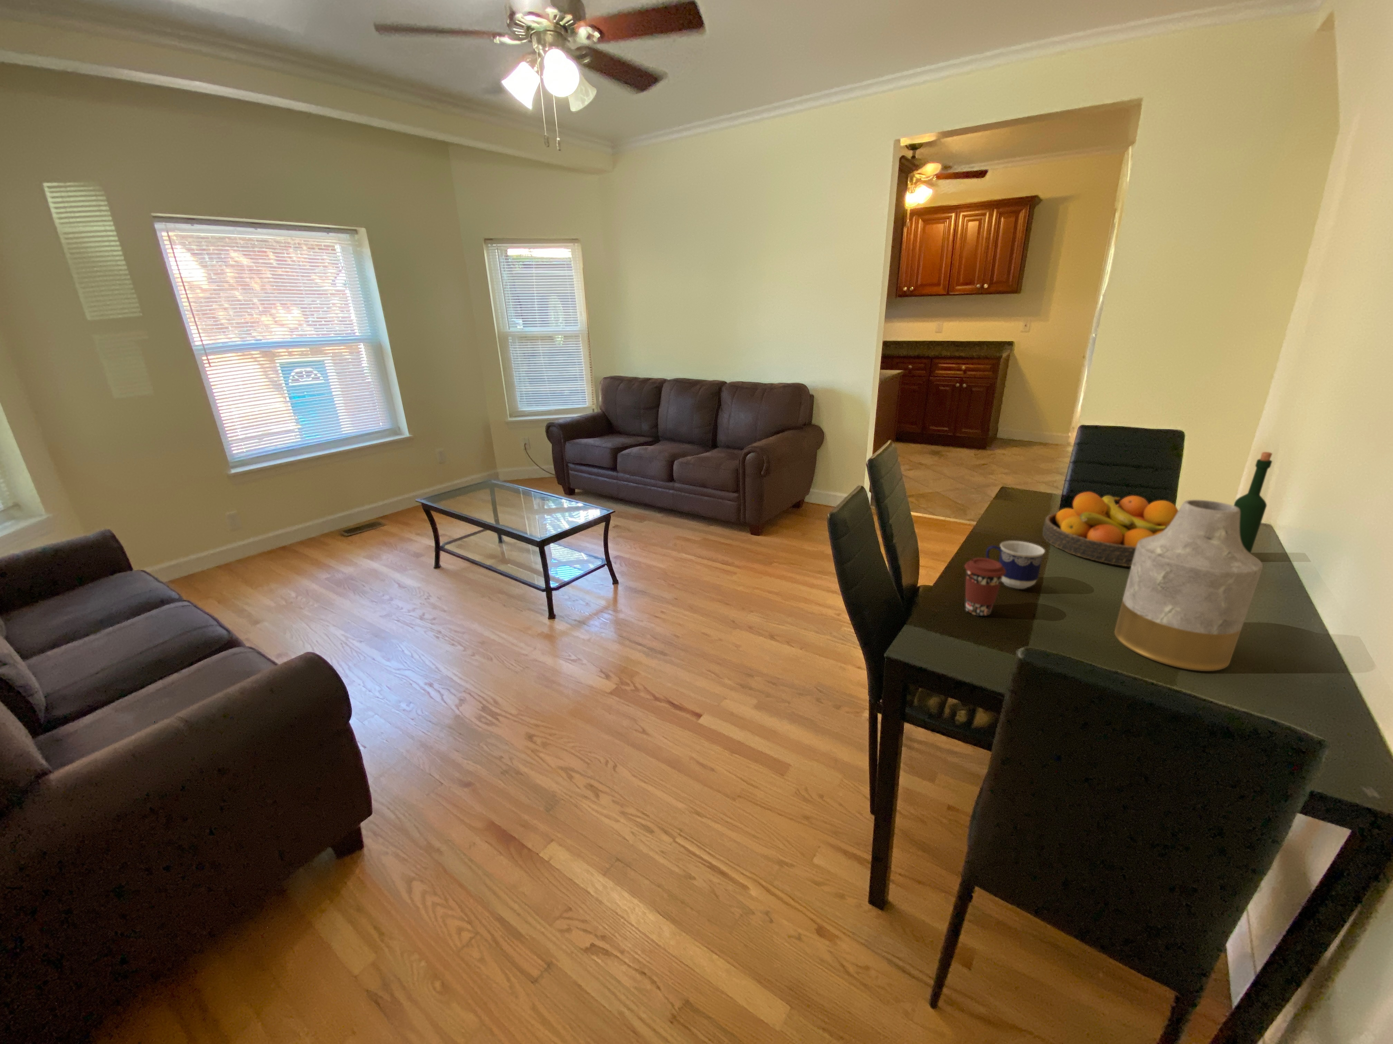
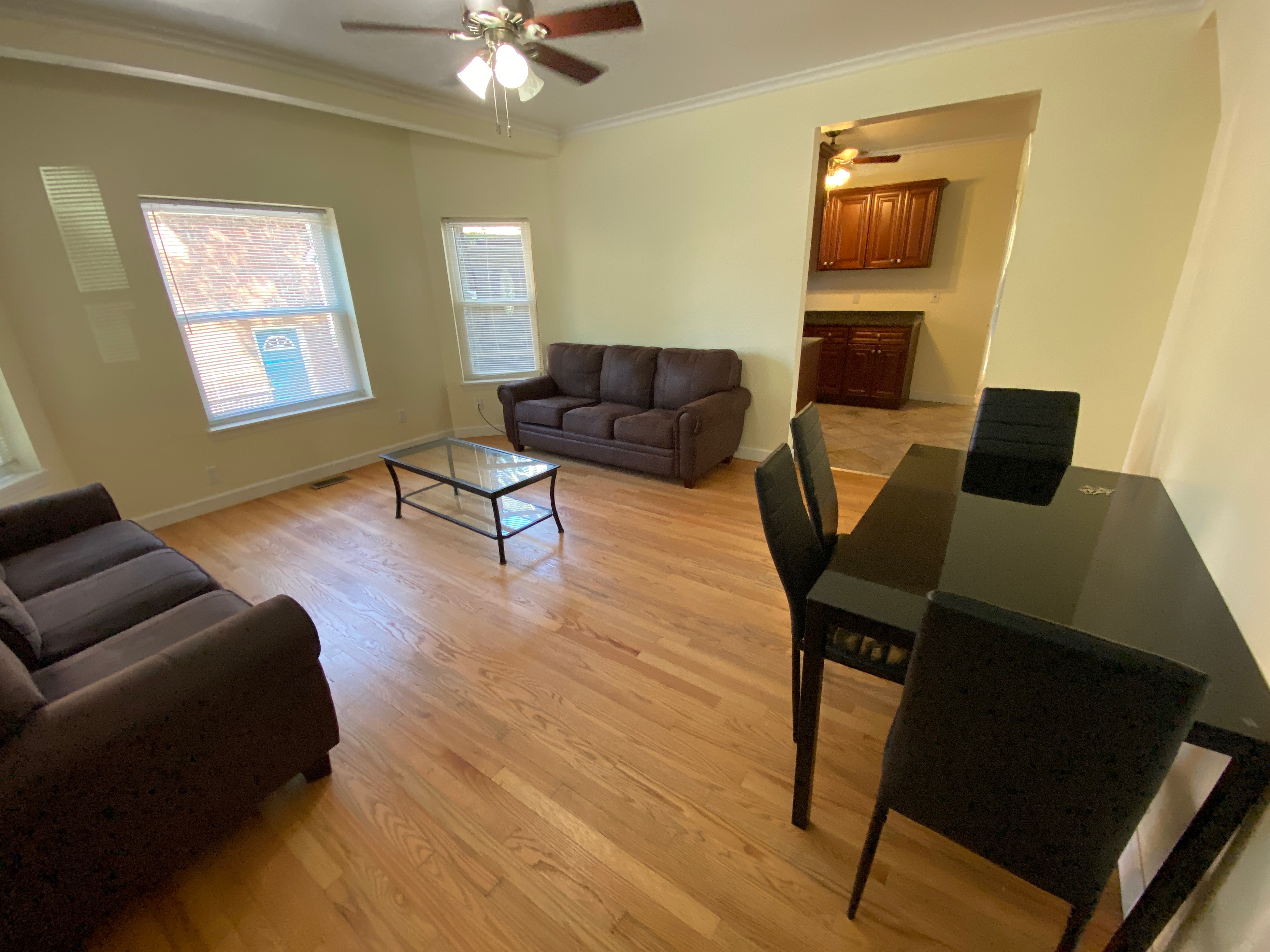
- coffee cup (982, 588)
- cup (1012, 565)
- vase (1189, 578)
- wine bottle (1249, 507)
- fruit bowl (1115, 520)
